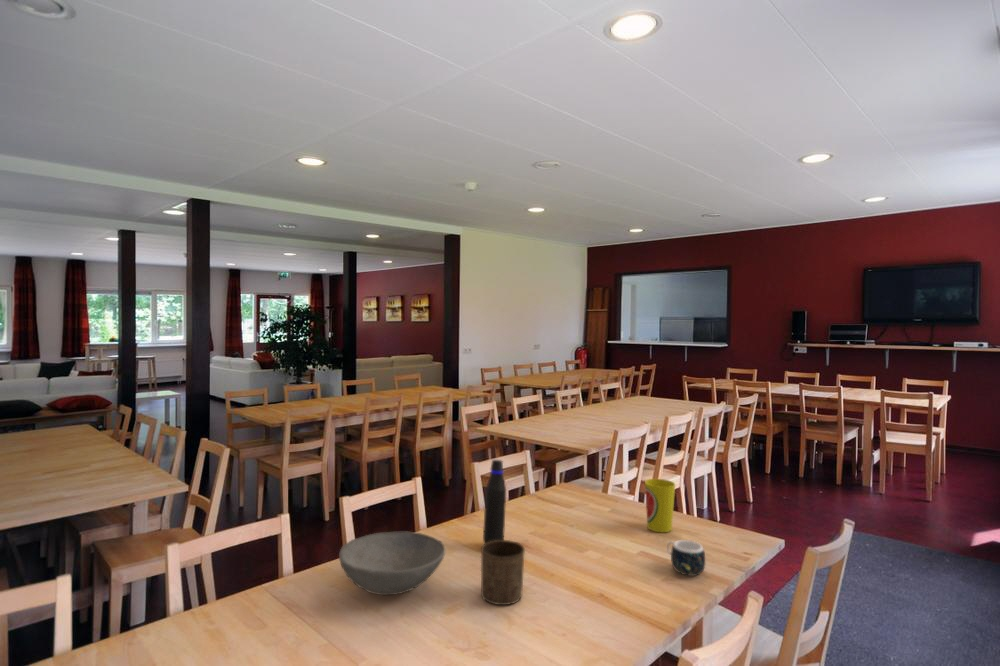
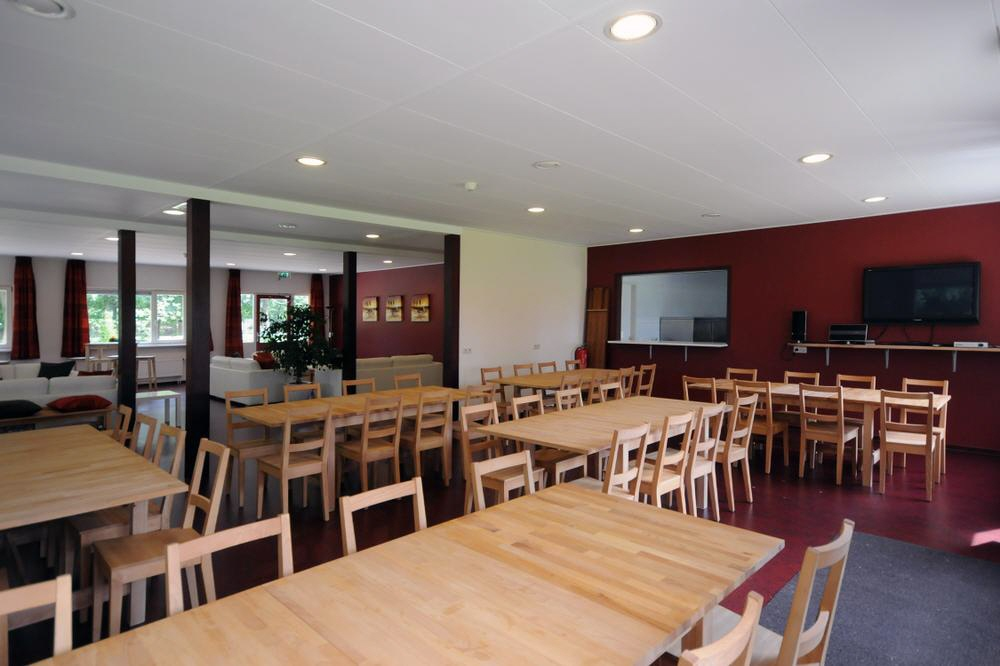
- cup (502, 571)
- mug (683, 555)
- cup (659, 505)
- water bottle (494, 503)
- bowl (392, 566)
